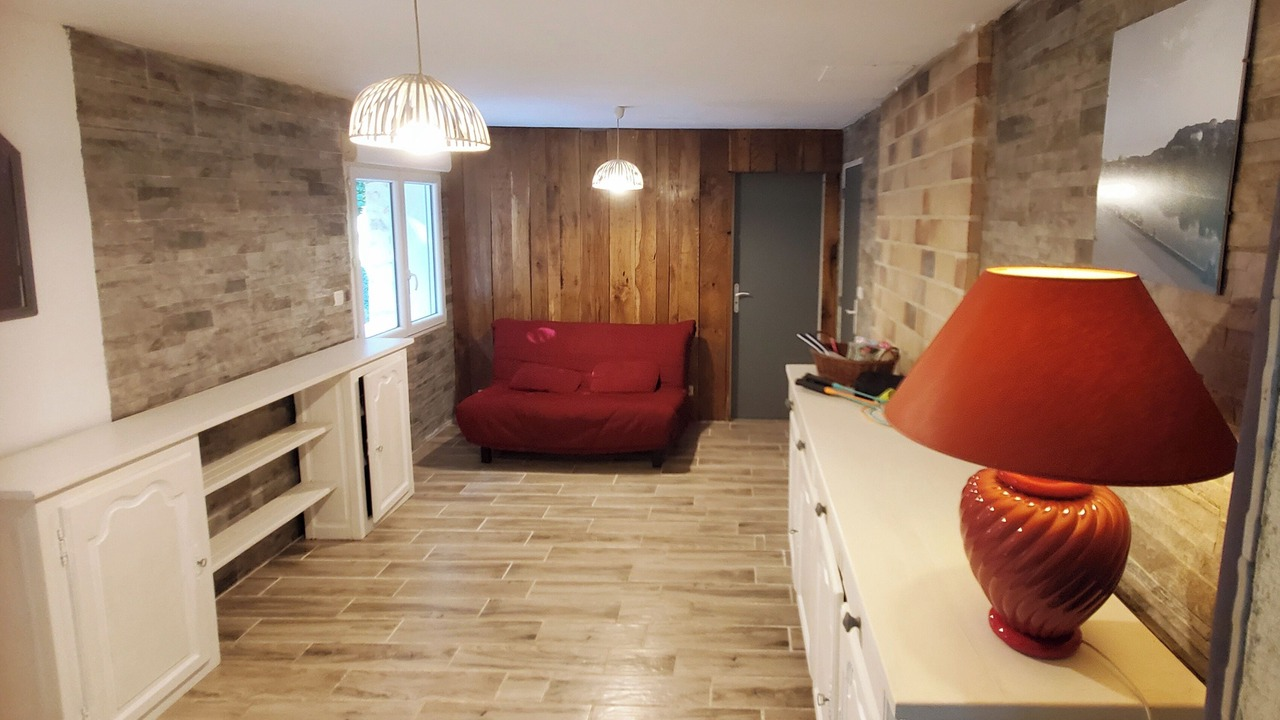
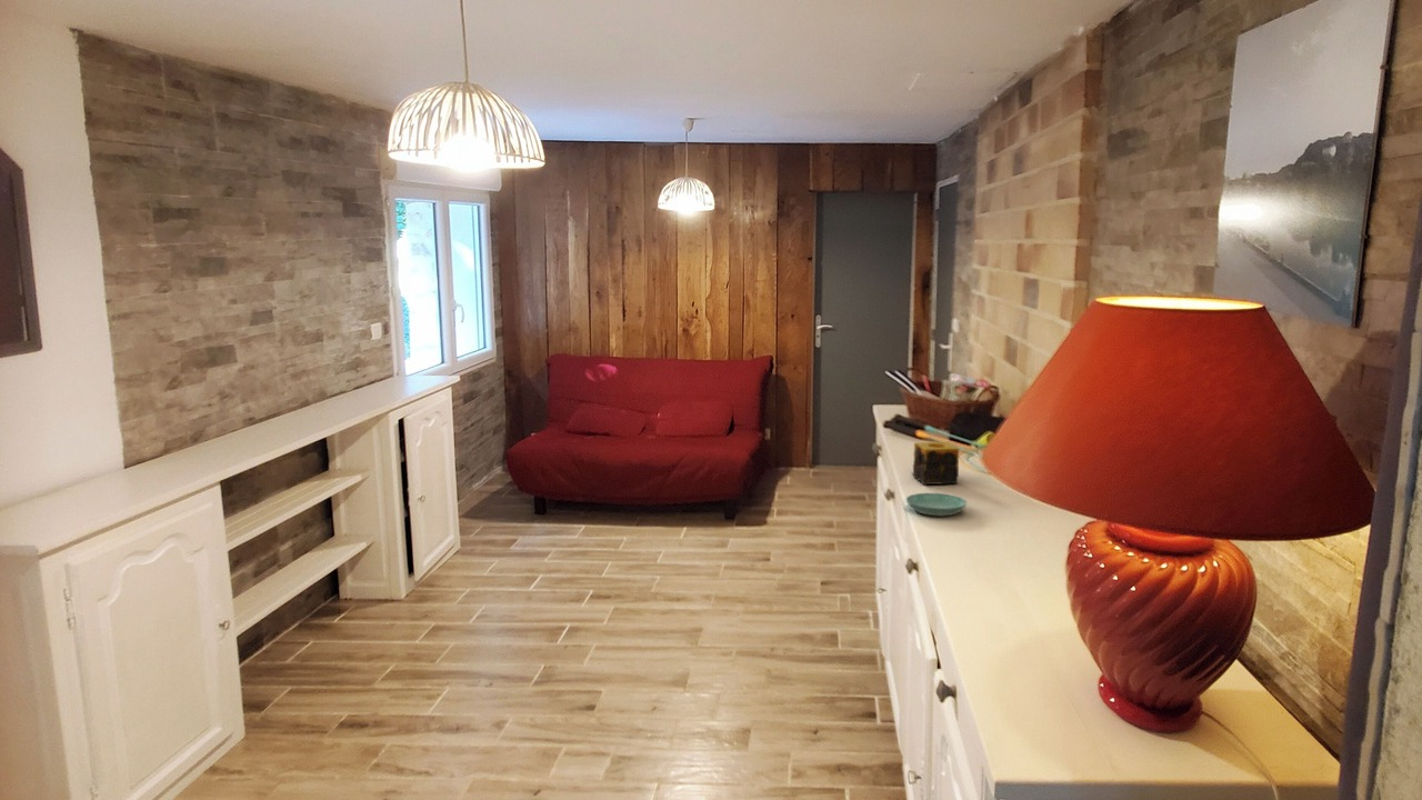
+ candle (934, 462)
+ saucer (935, 504)
